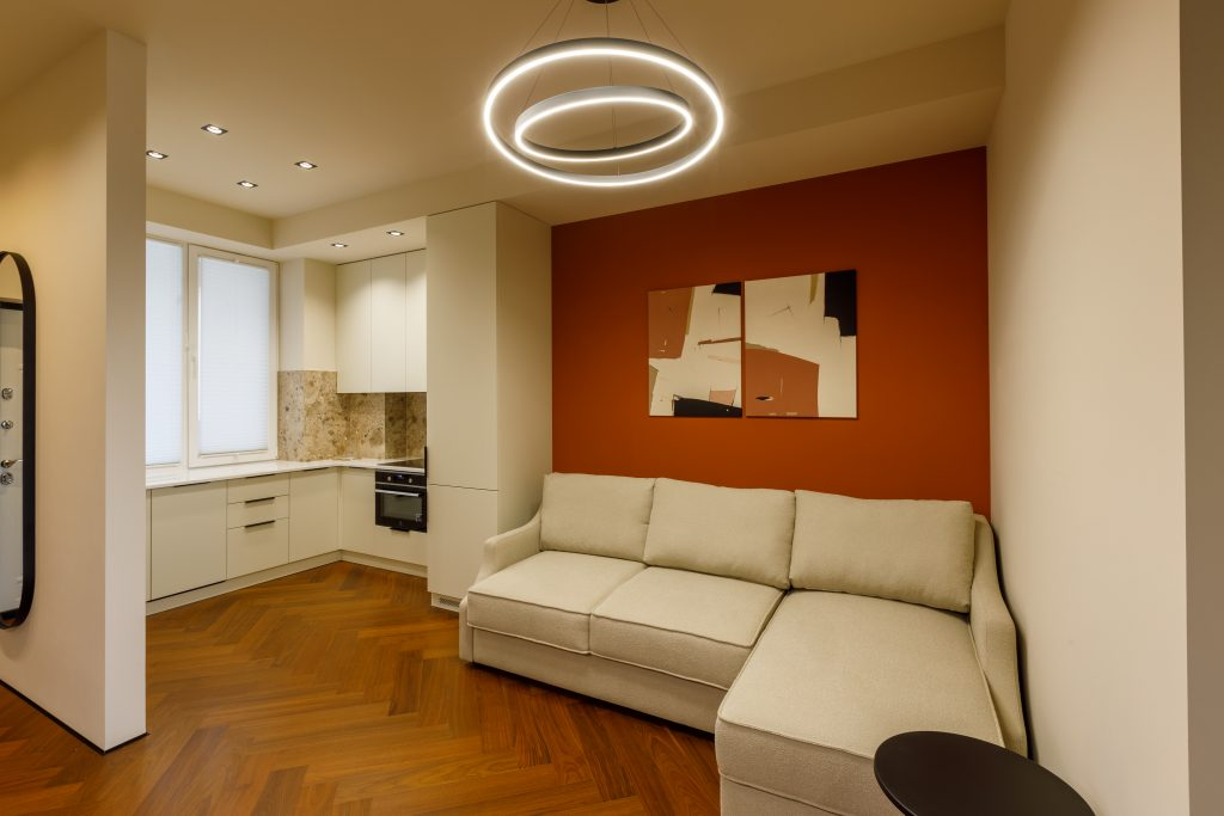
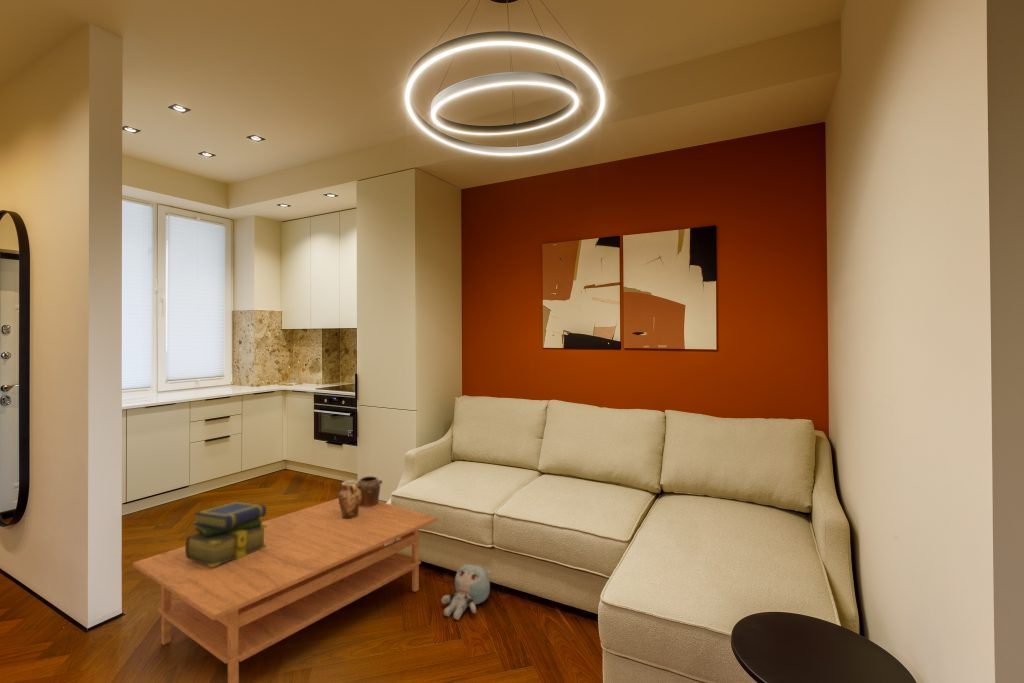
+ coffee table (302, 575)
+ stack of books (228, 529)
+ jar set (360, 492)
+ plush toy (466, 588)
